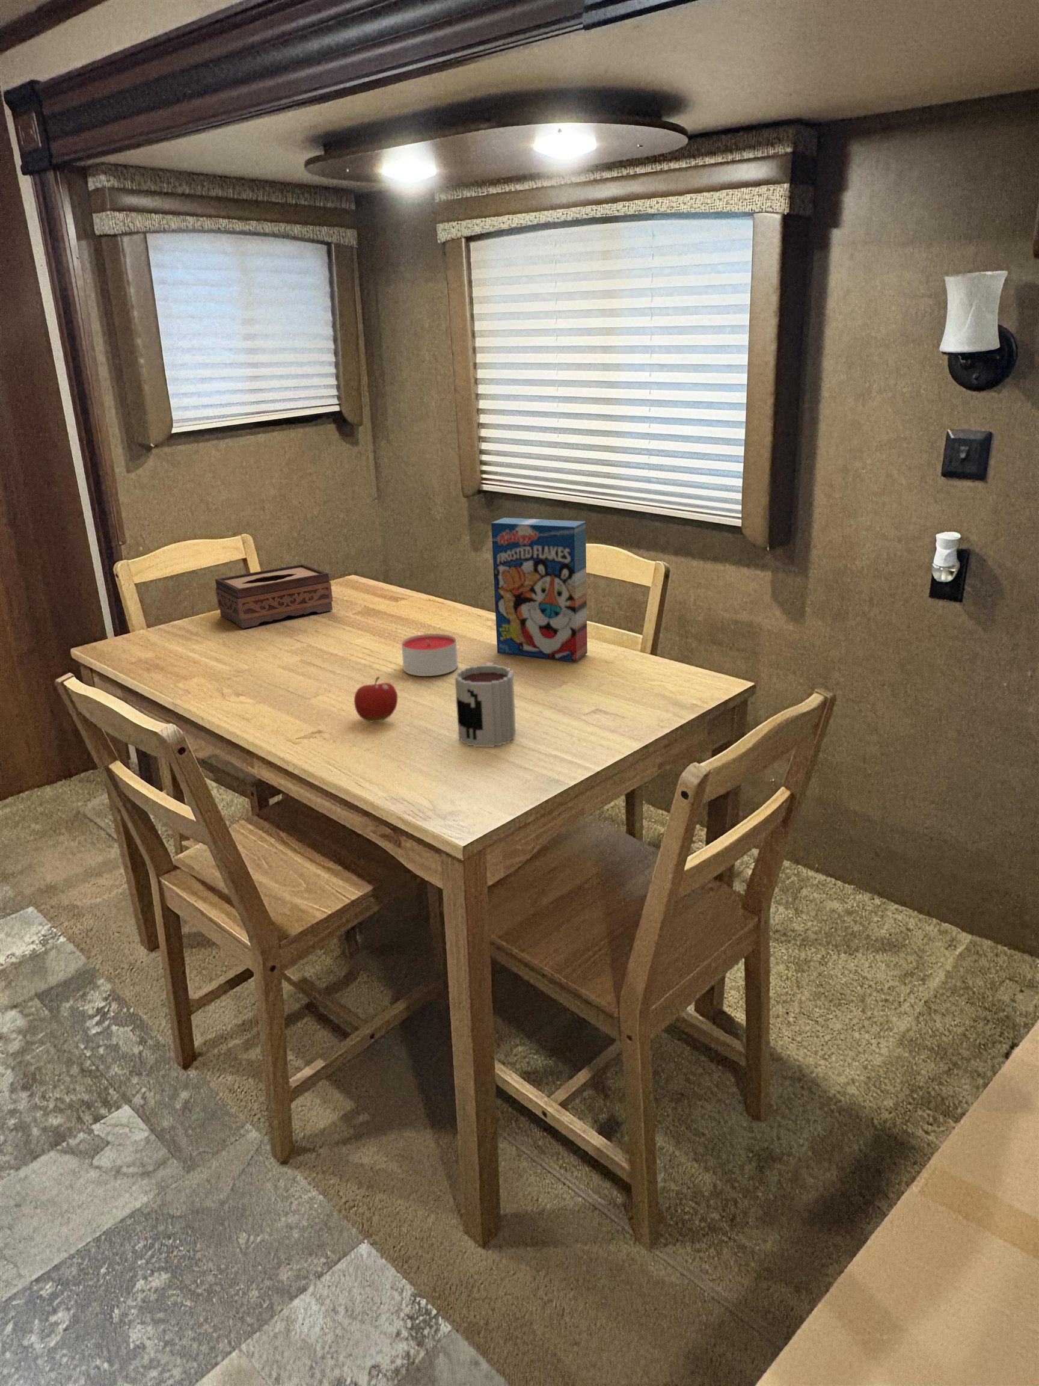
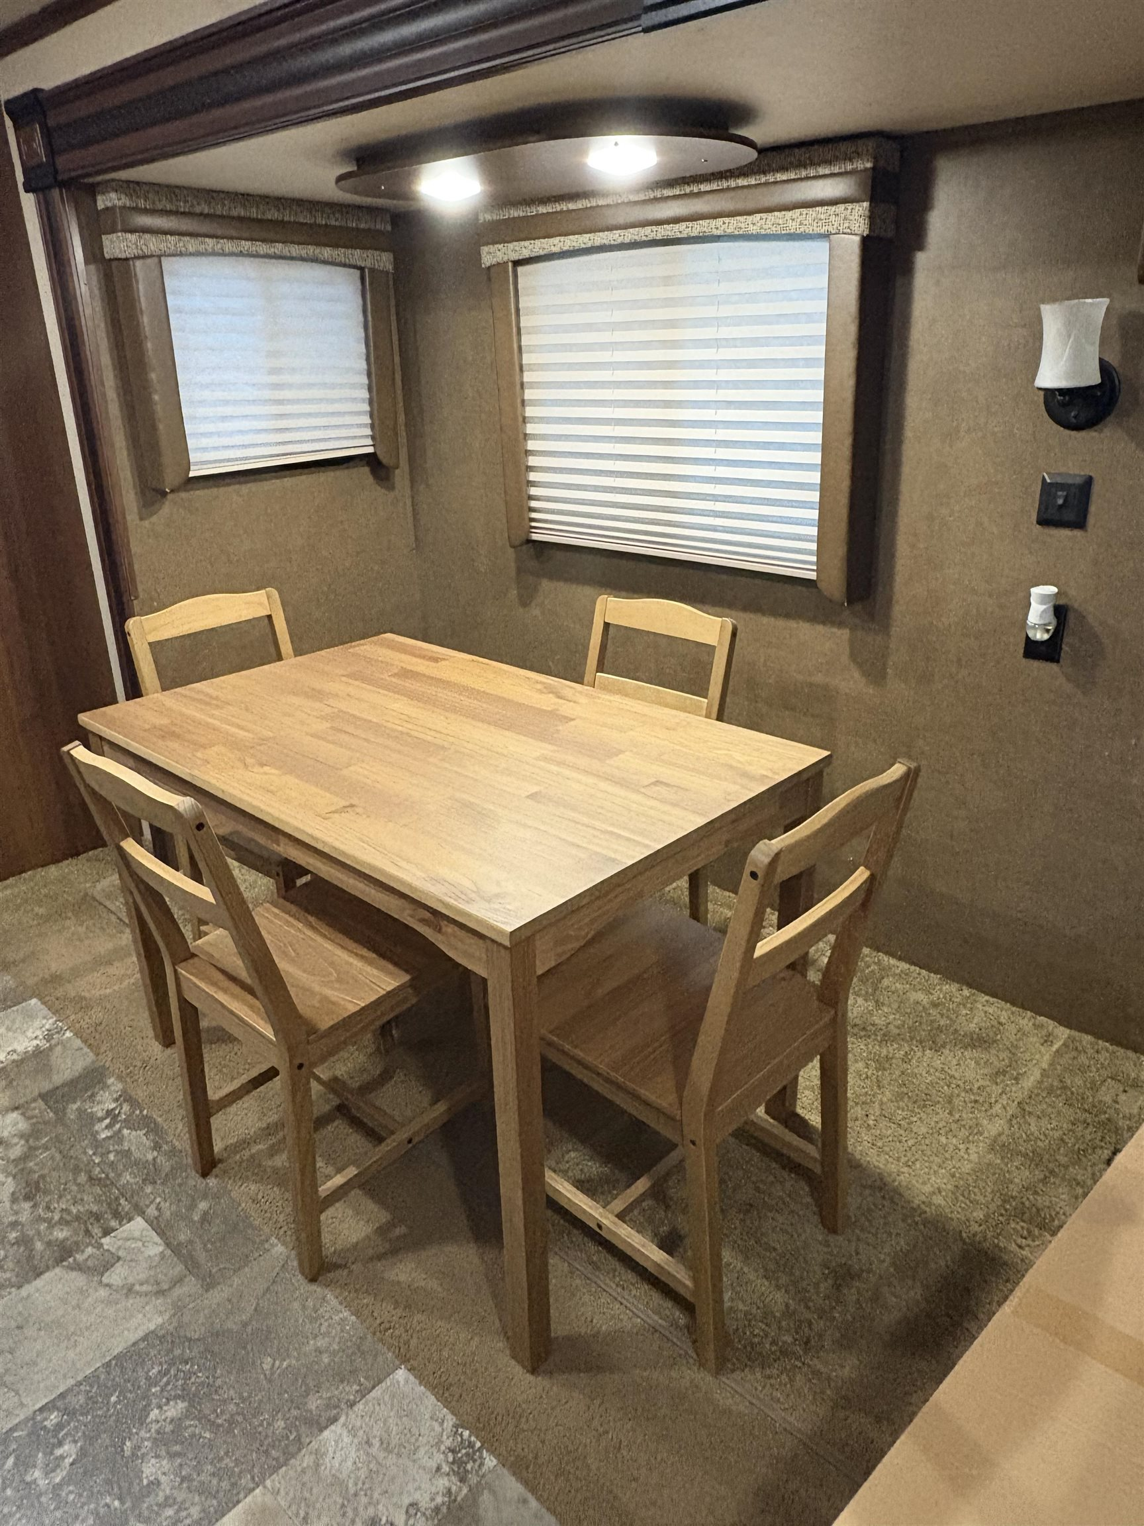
- cereal box (540, 589)
- candle (429, 654)
- tissue box (274, 595)
- fruit (375, 701)
- mug (487, 700)
